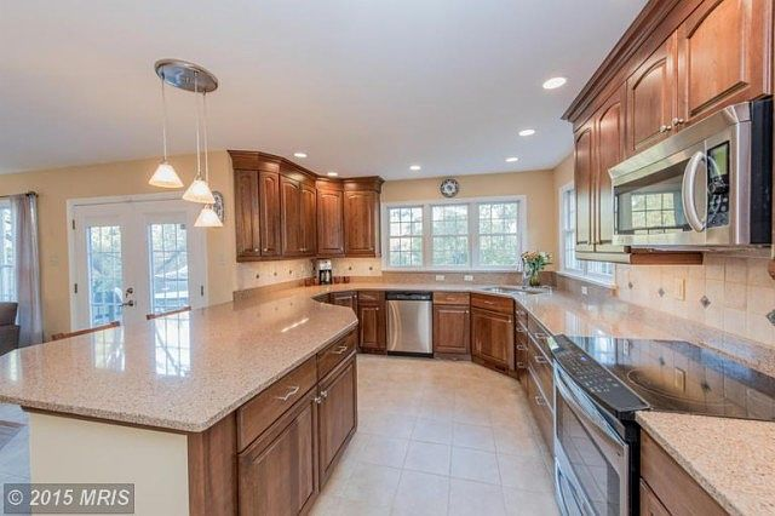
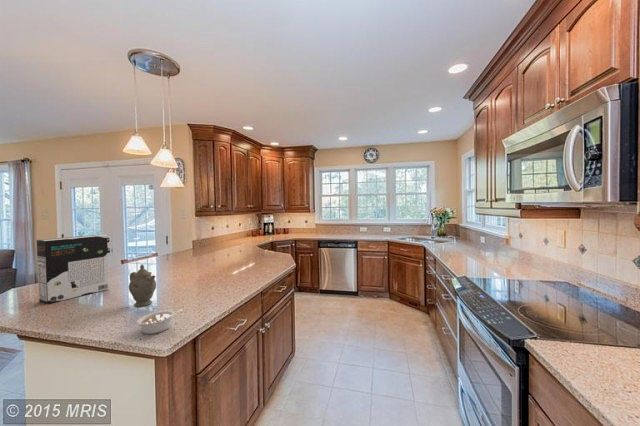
+ cereal box (75, 266)
+ chinaware (142, 284)
+ legume (158, 321)
